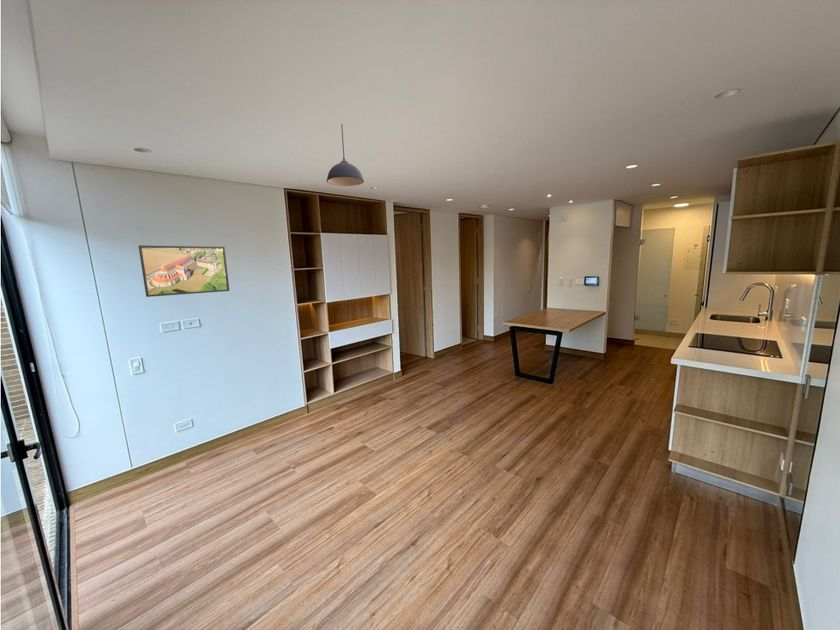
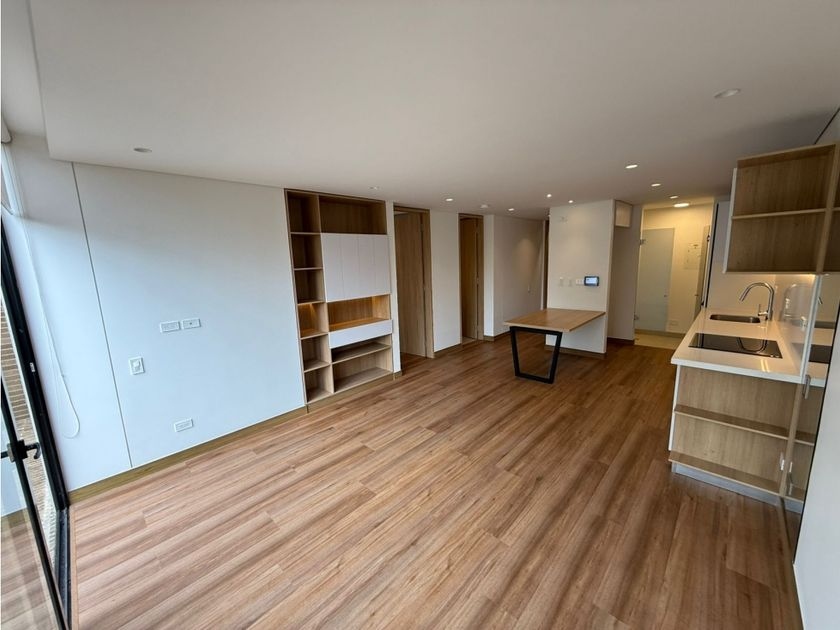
- pendant light (343, 153)
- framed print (187, 270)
